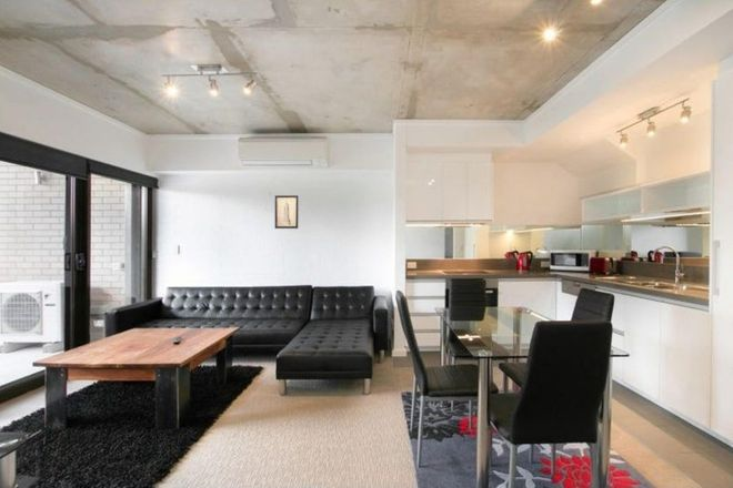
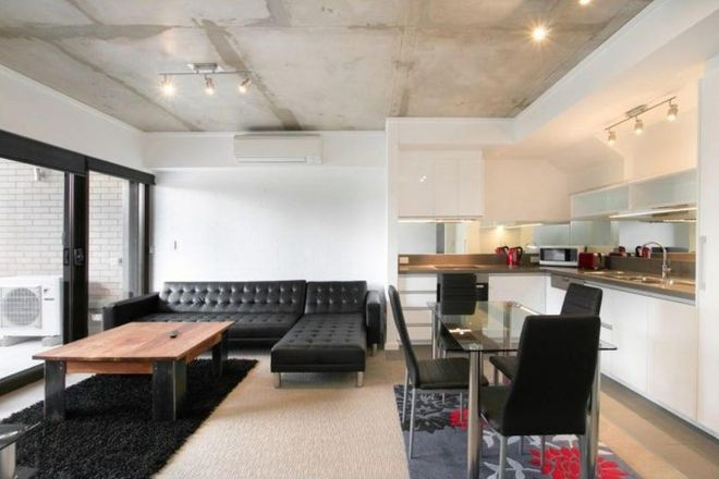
- wall art (287, 212)
